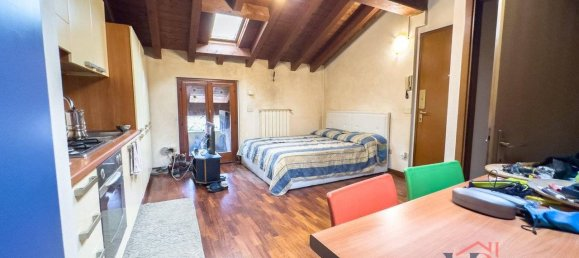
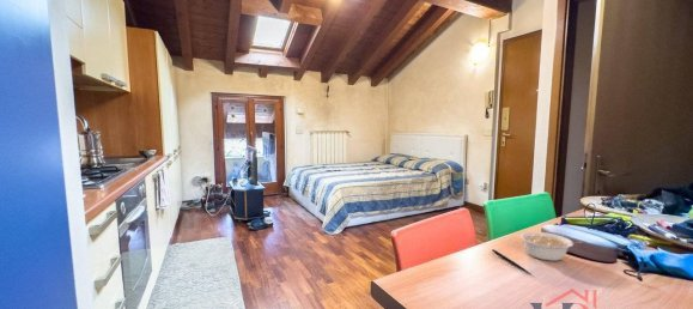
+ legume (547, 244)
+ pen (510, 261)
